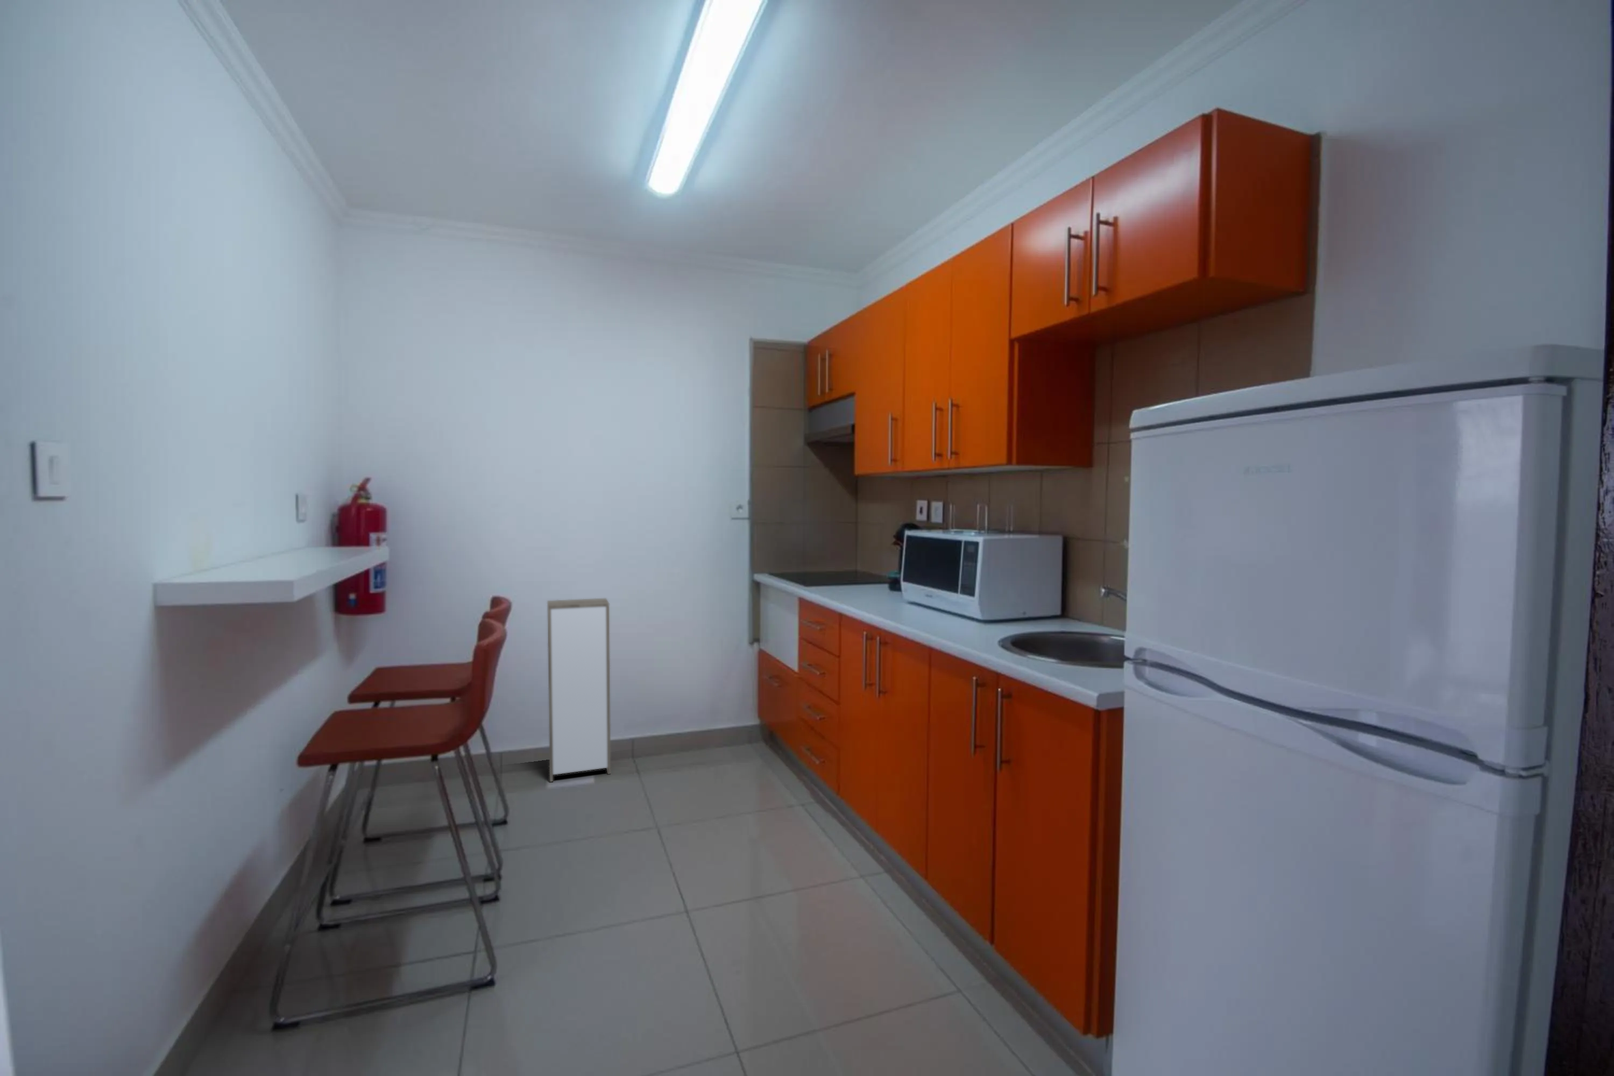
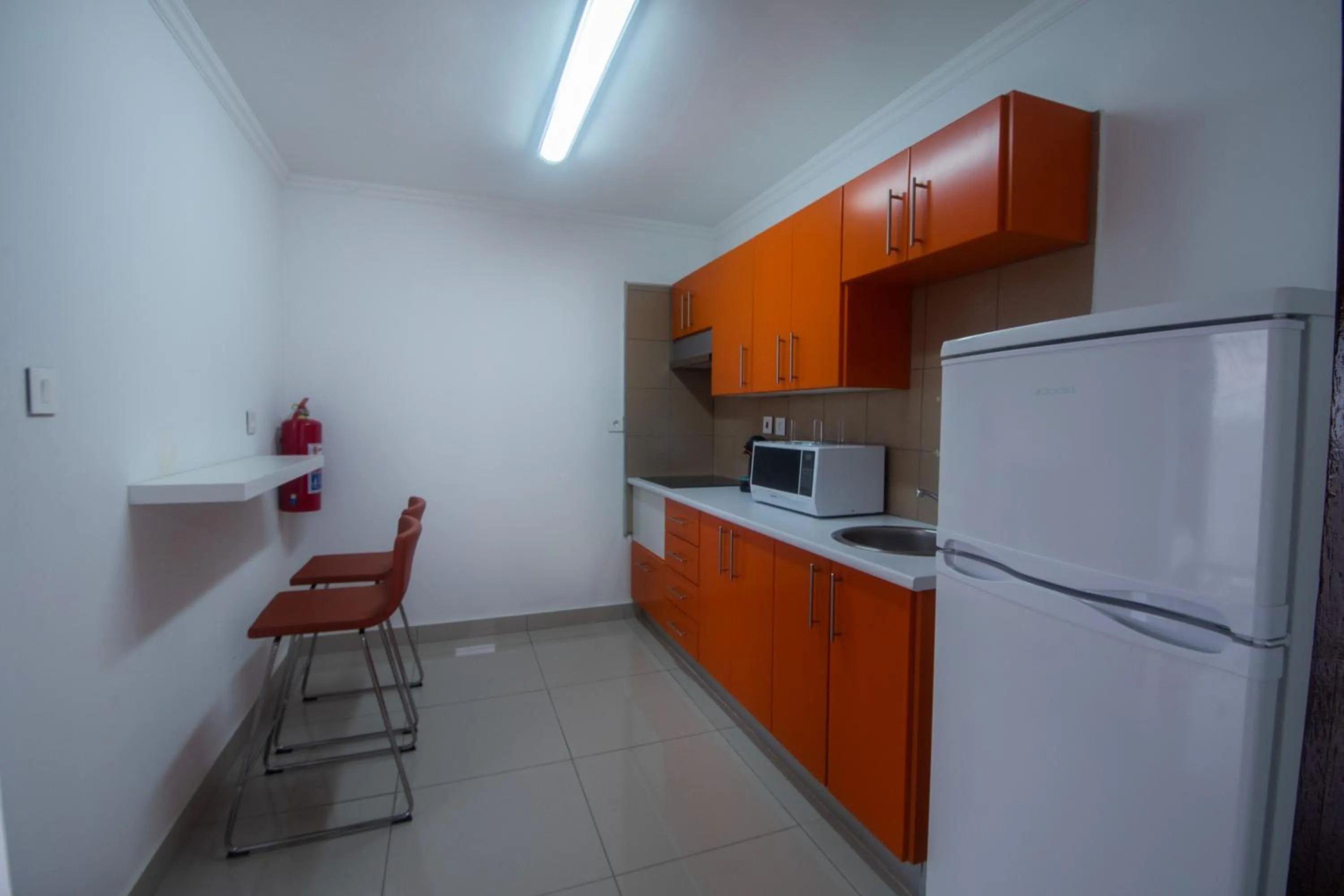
- storage cabinet (579, 687)
